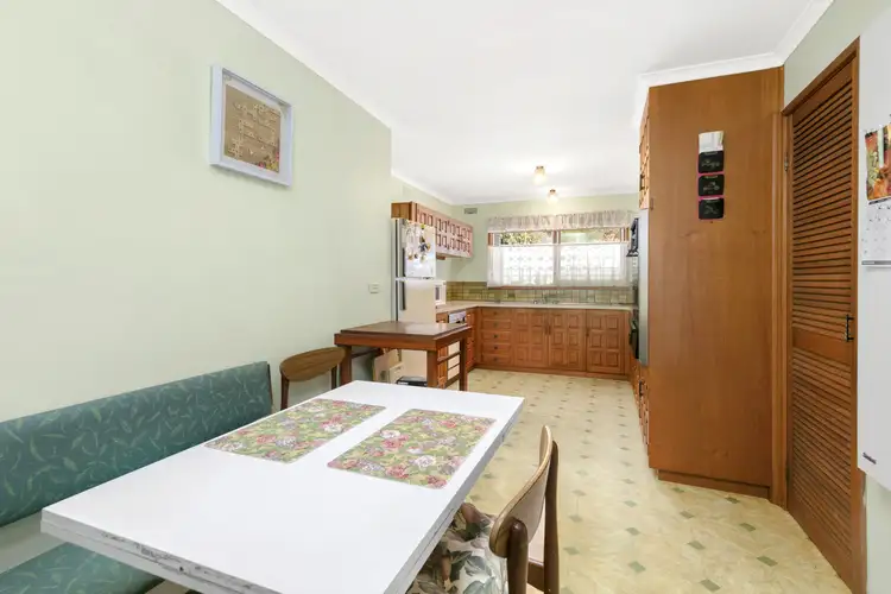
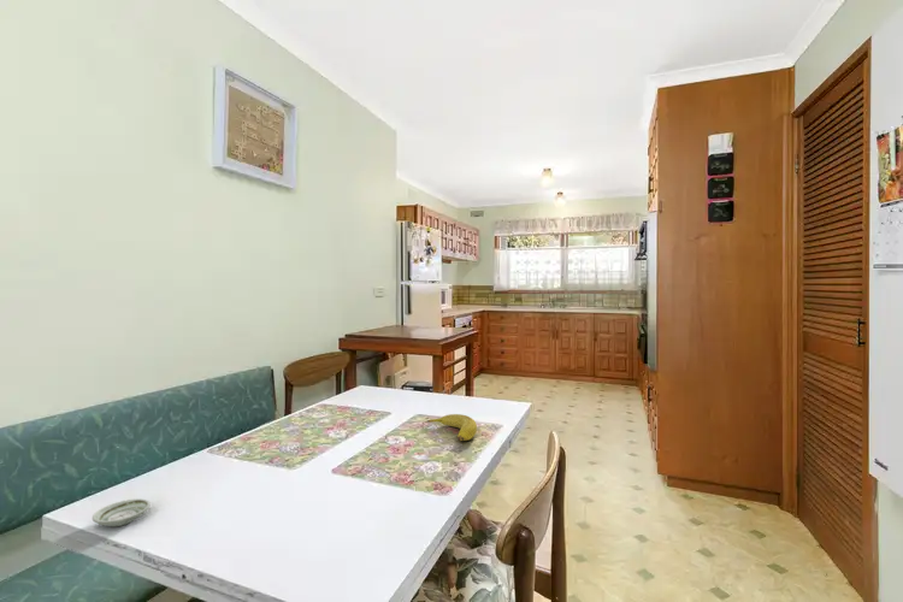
+ fruit (449, 425)
+ saucer (122, 514)
